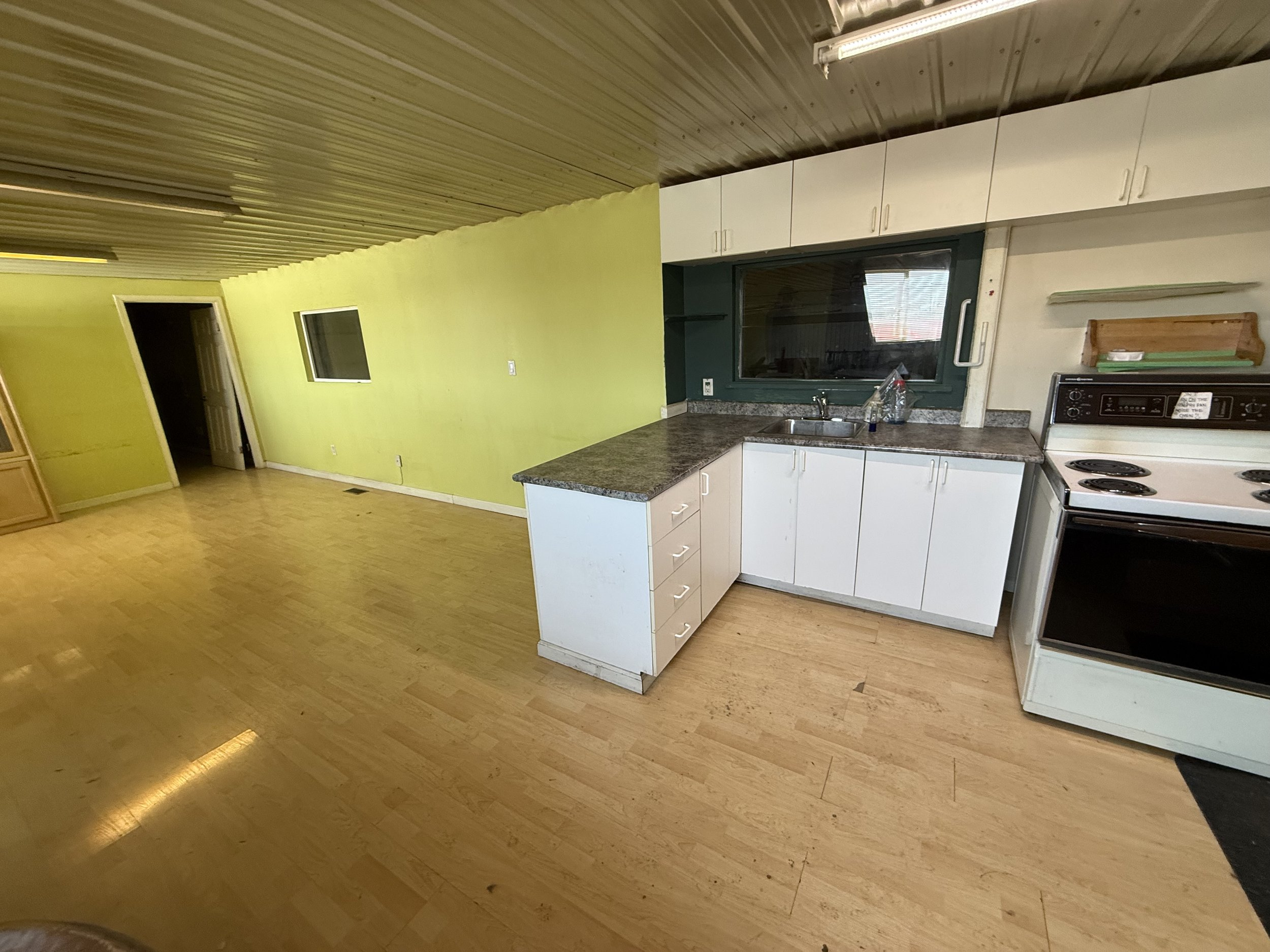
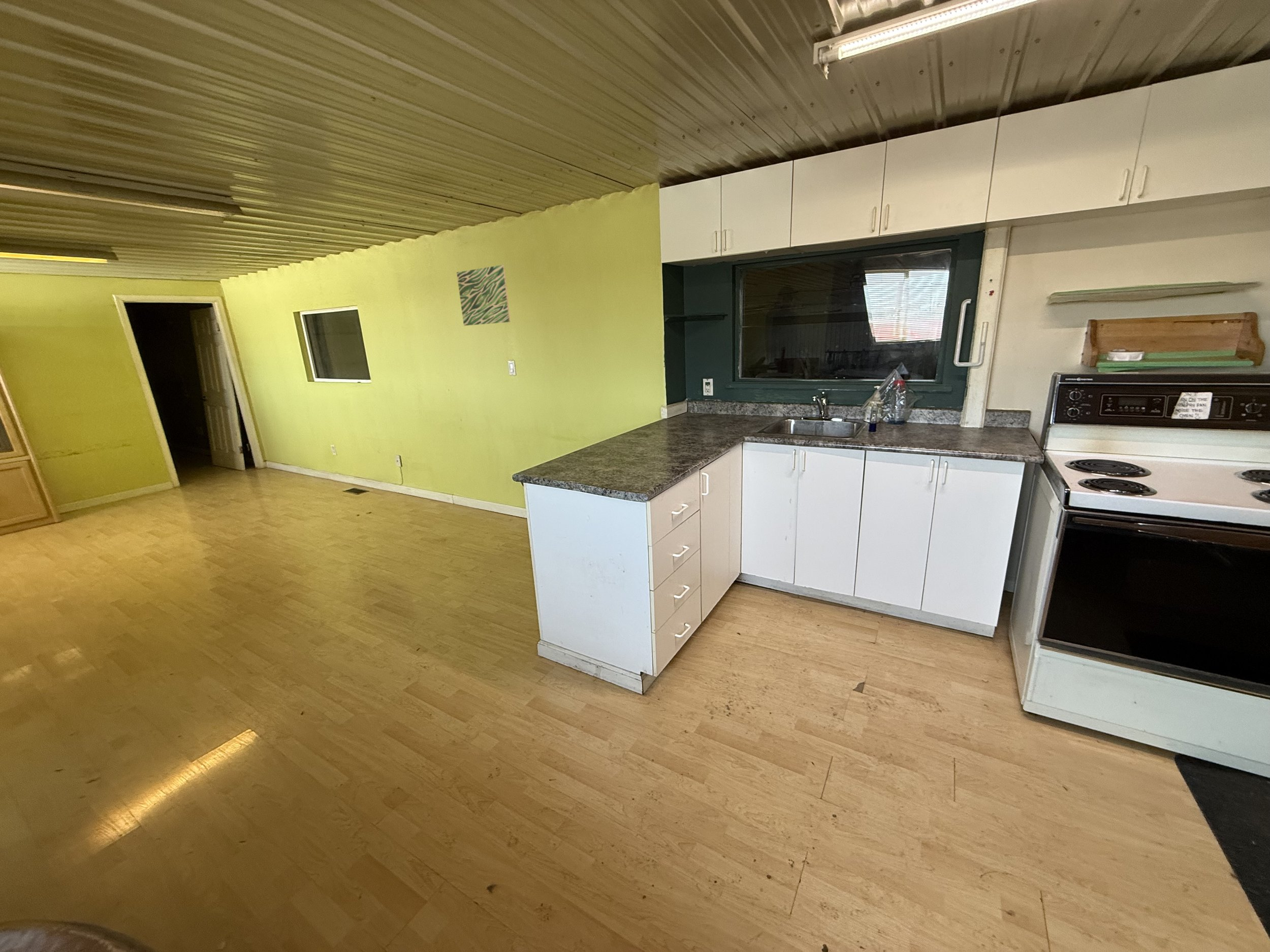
+ wall art (483, 297)
